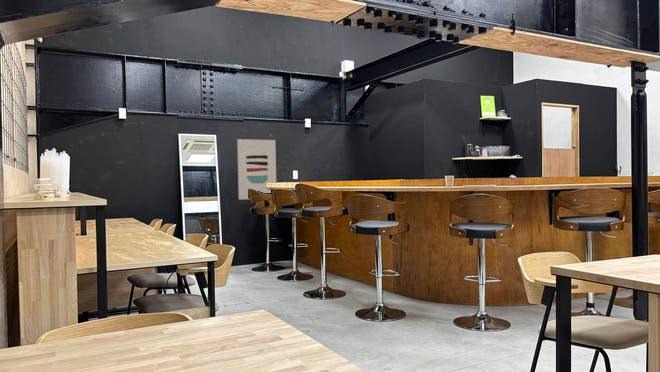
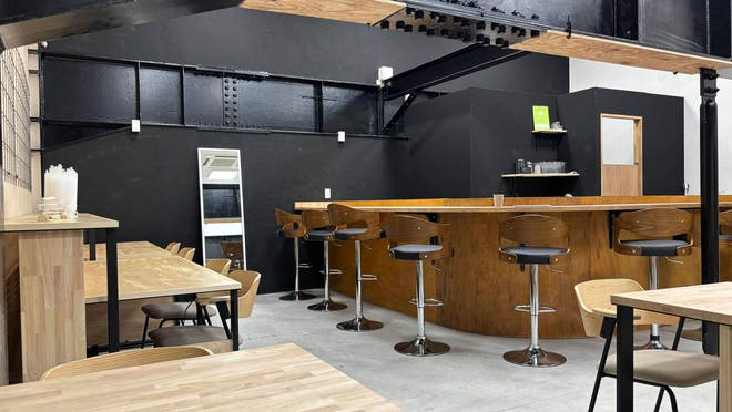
- wall art (257, 169)
